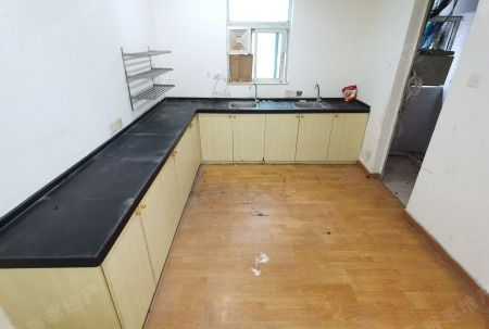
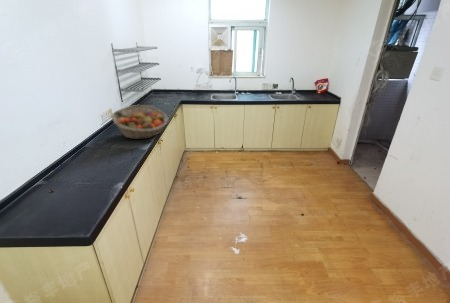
+ fruit basket (141, 121)
